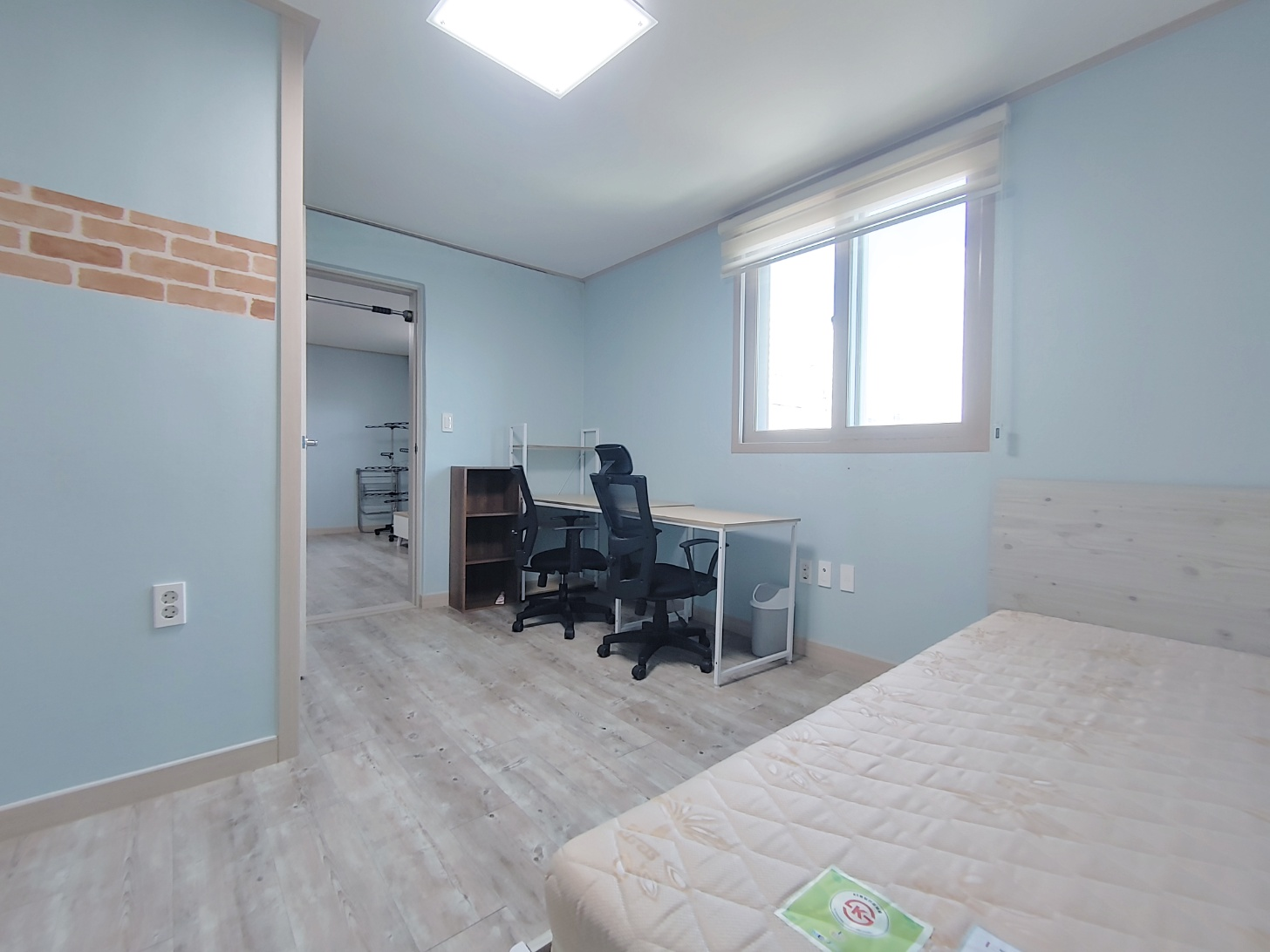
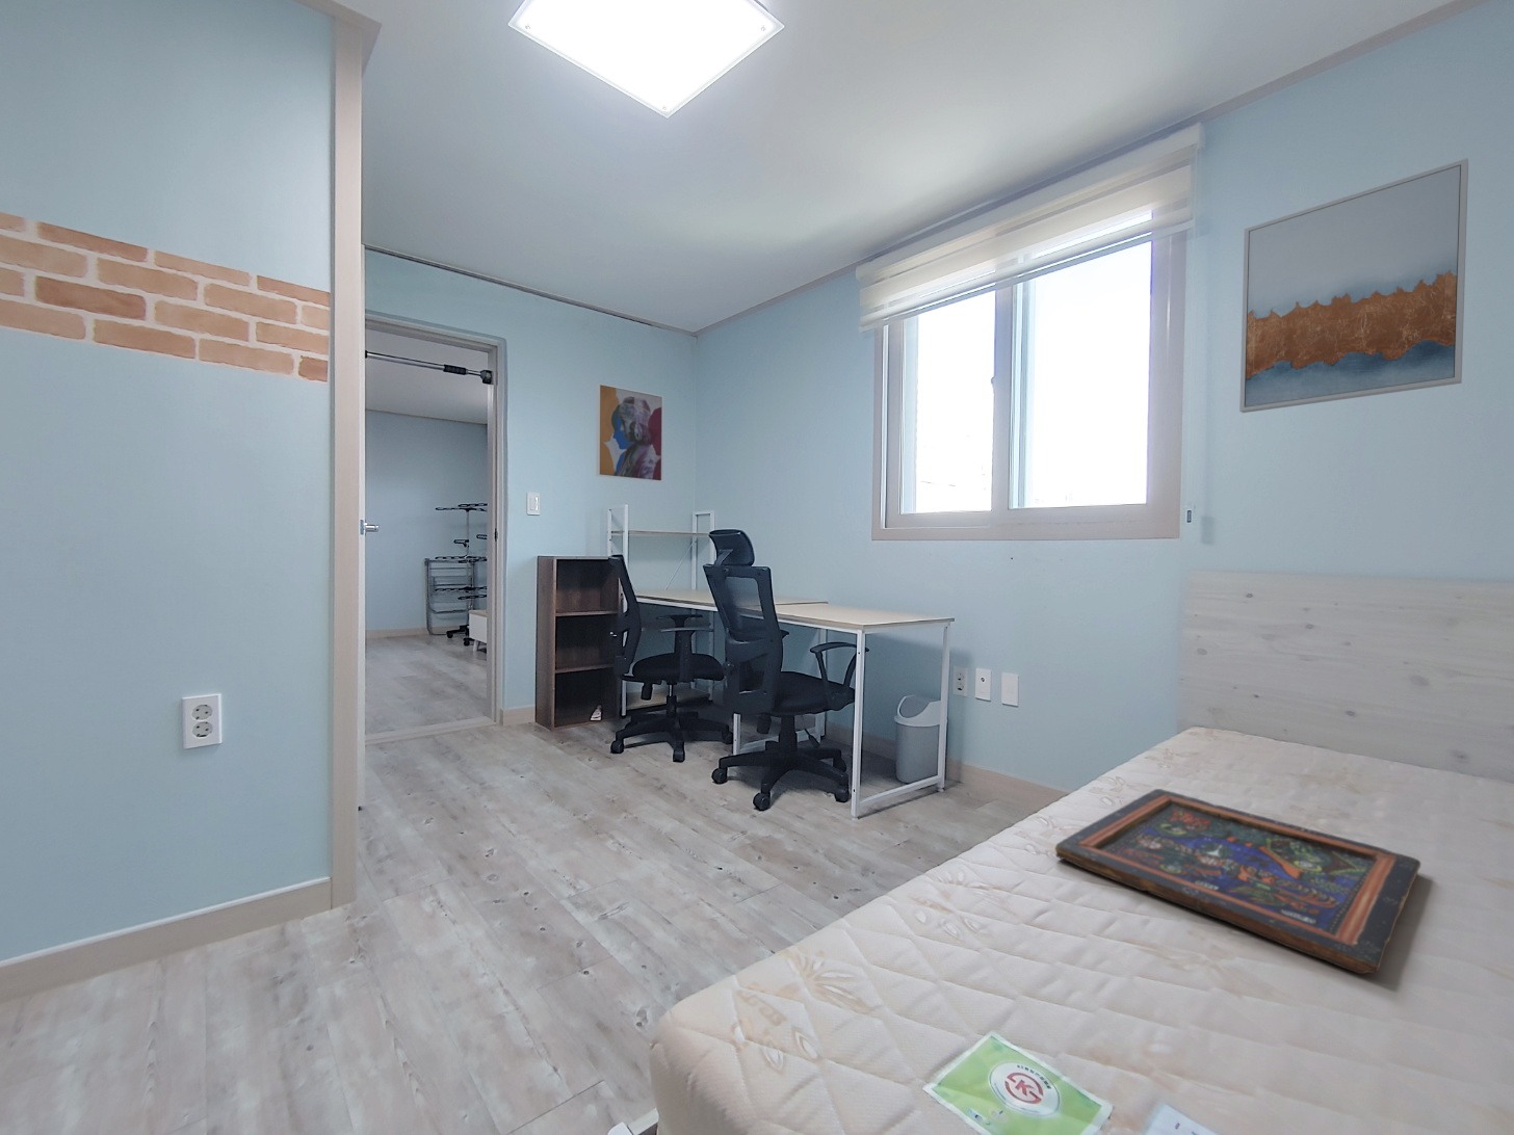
+ painted panel (1234, 857)
+ wall art (631, 434)
+ wall art (1342, 298)
